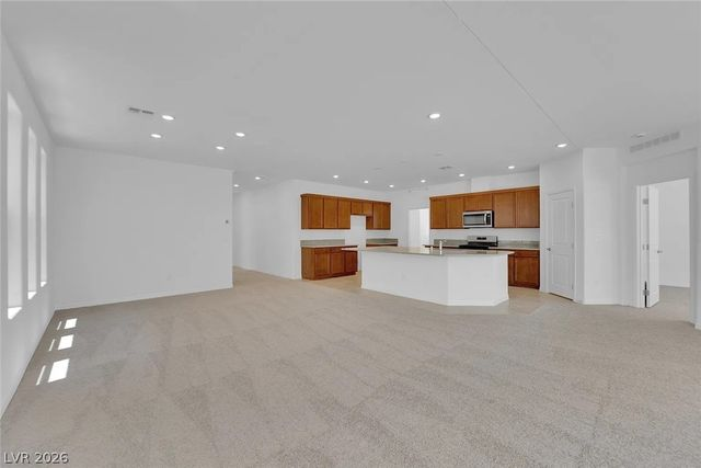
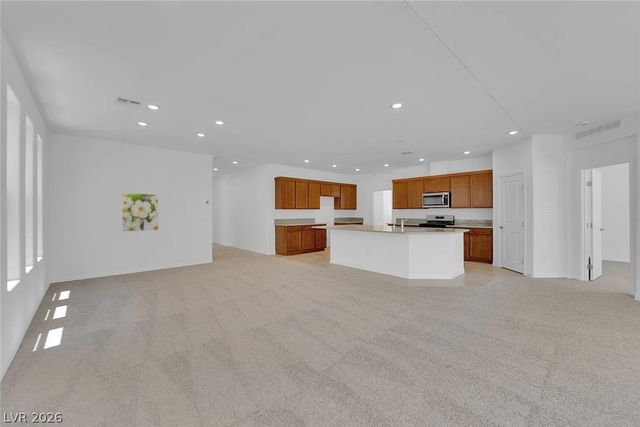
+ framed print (140, 212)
